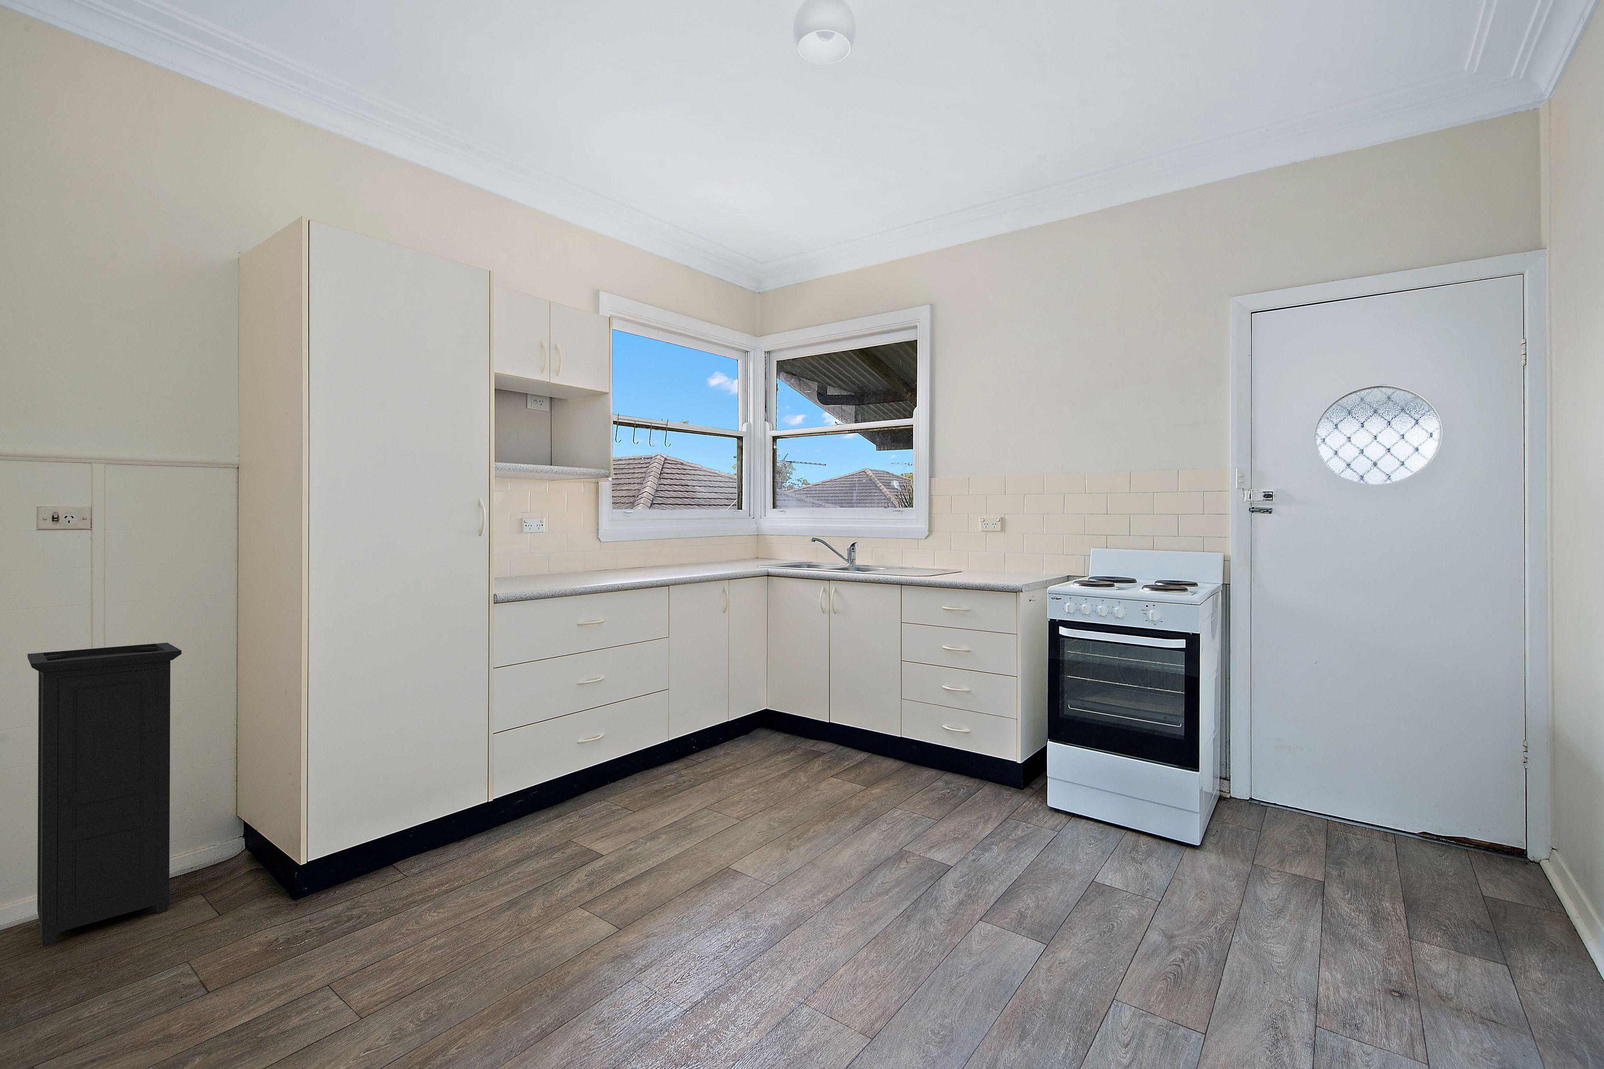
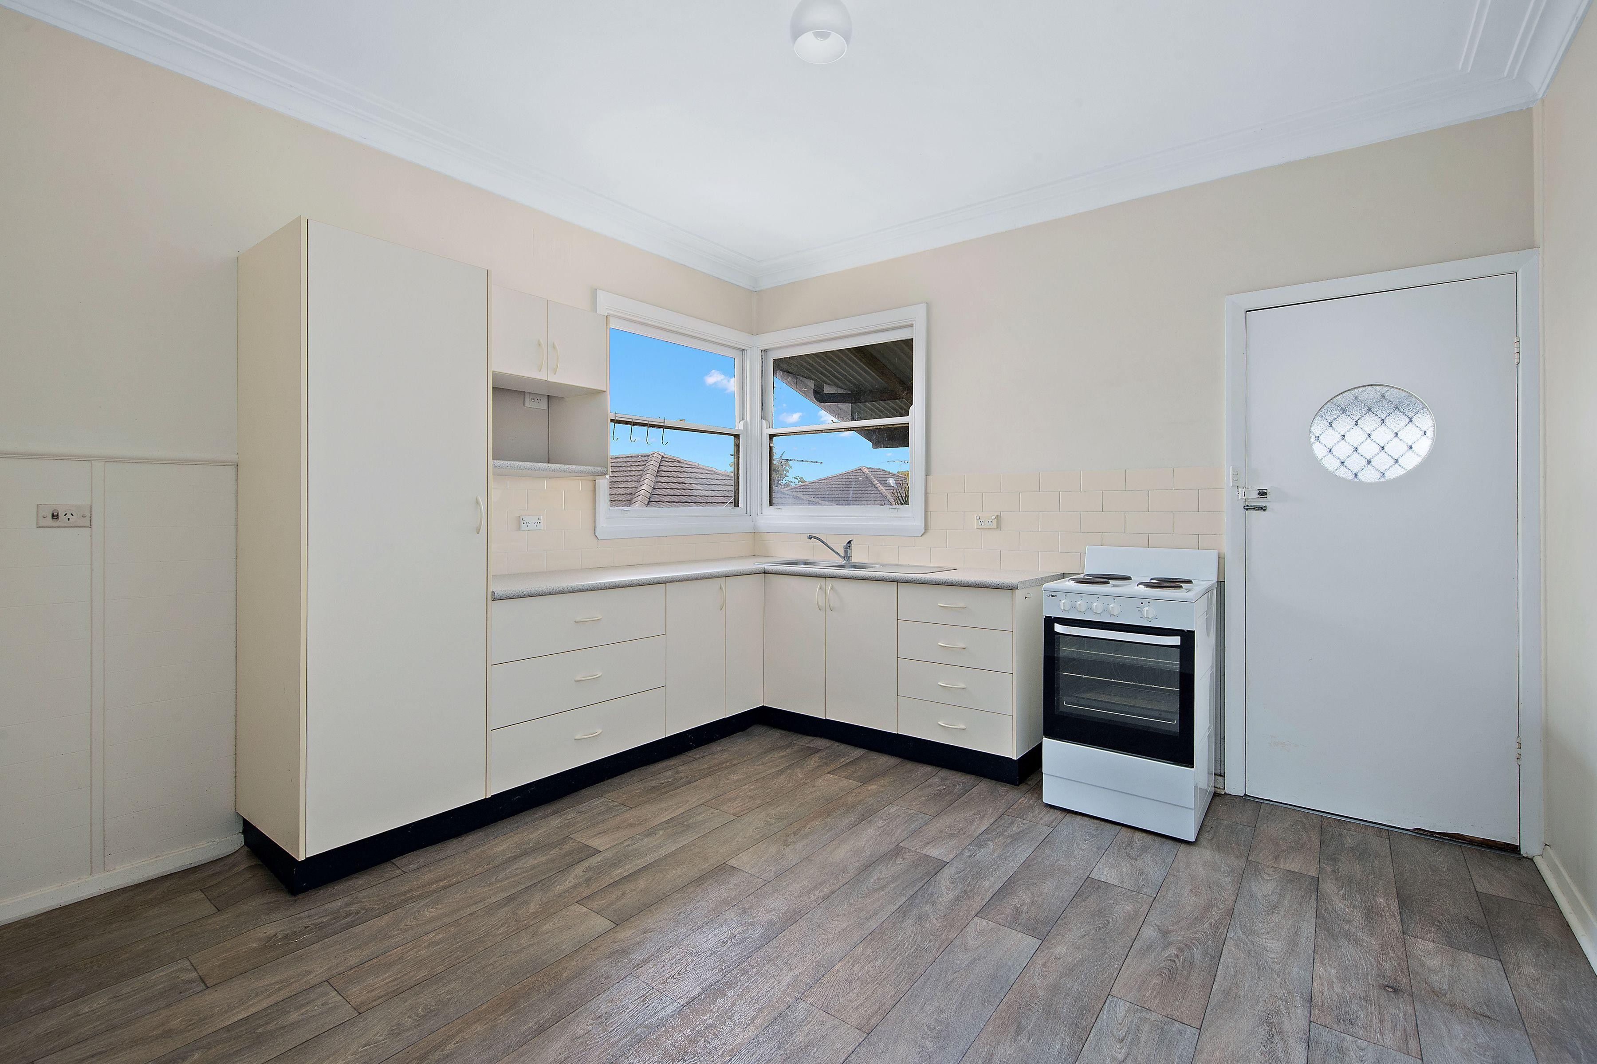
- trash can (105, 784)
